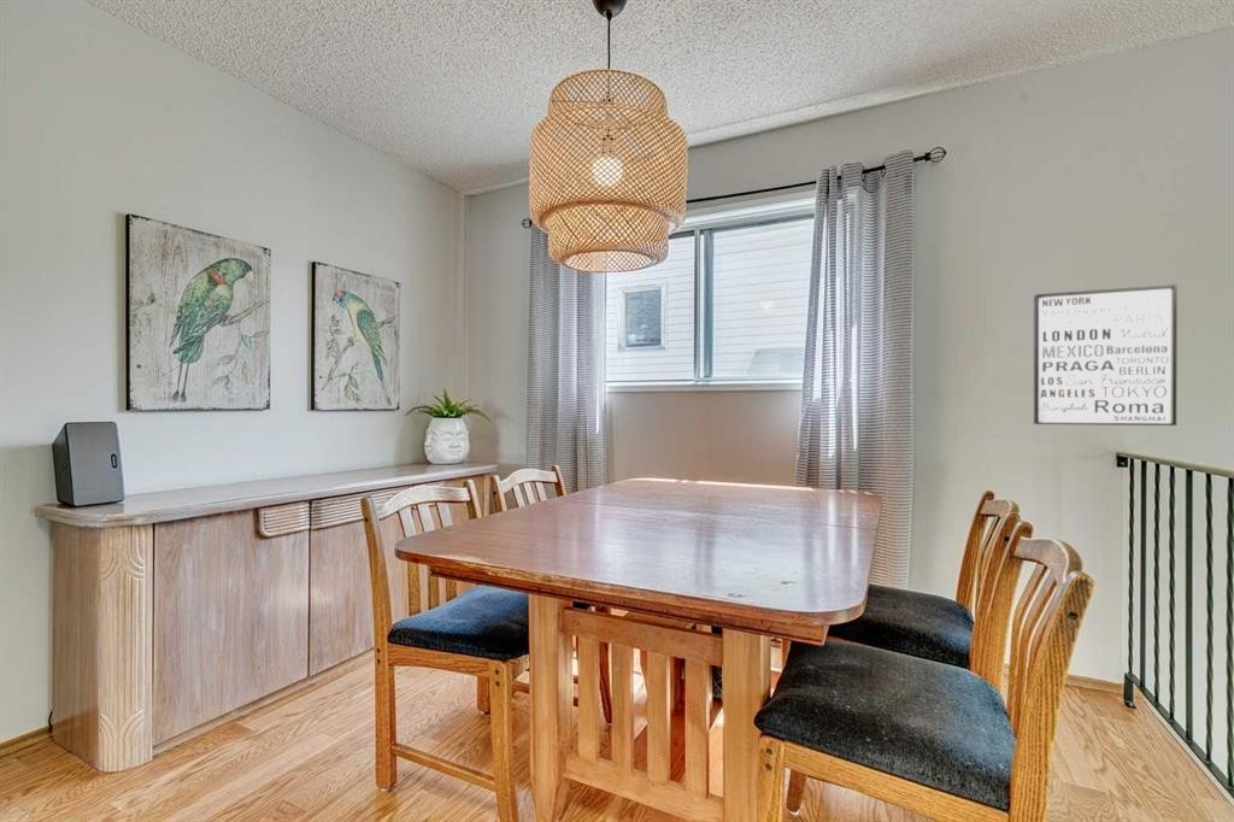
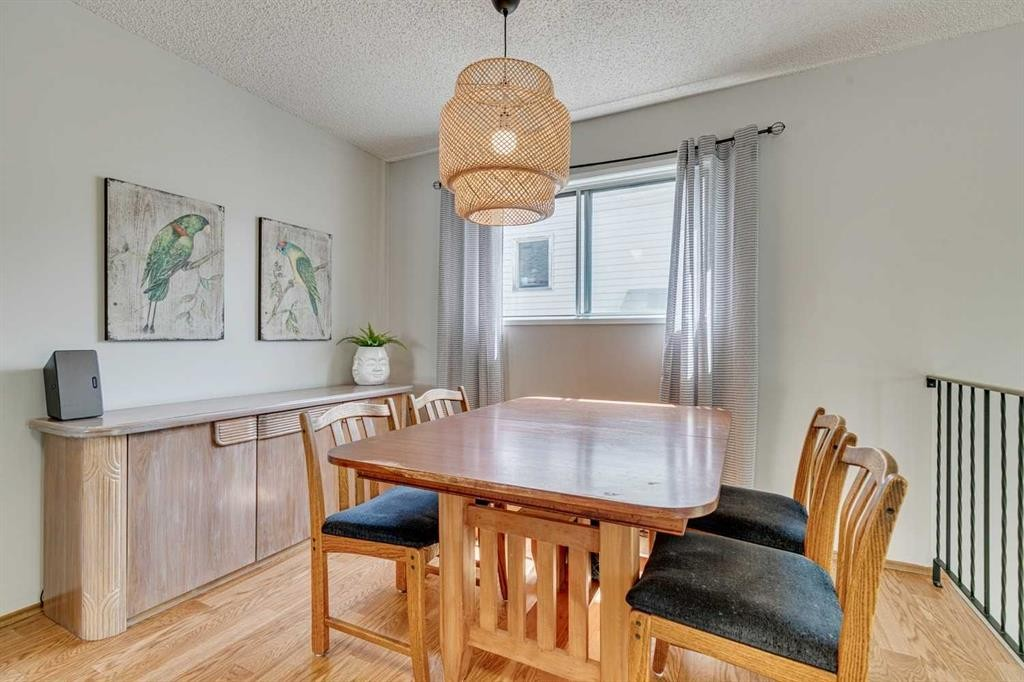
- wall art (1101, 357)
